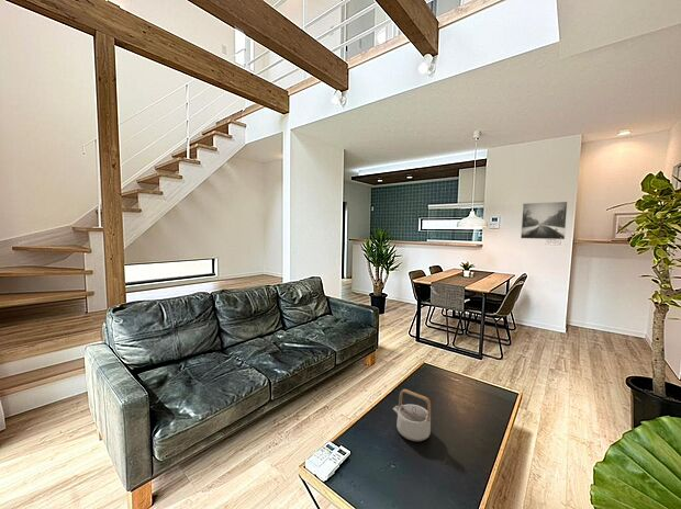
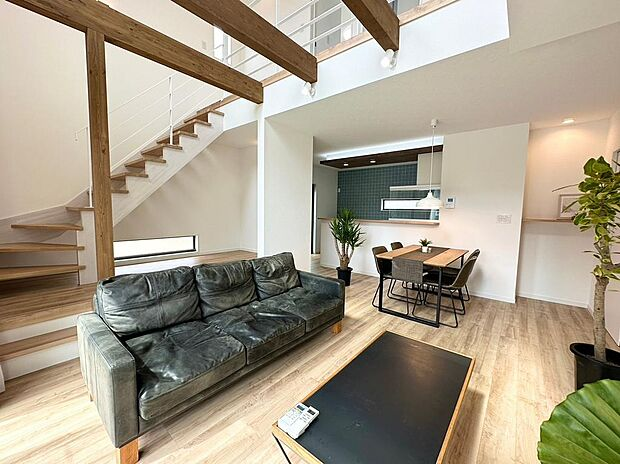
- teapot (411, 411)
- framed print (543, 220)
